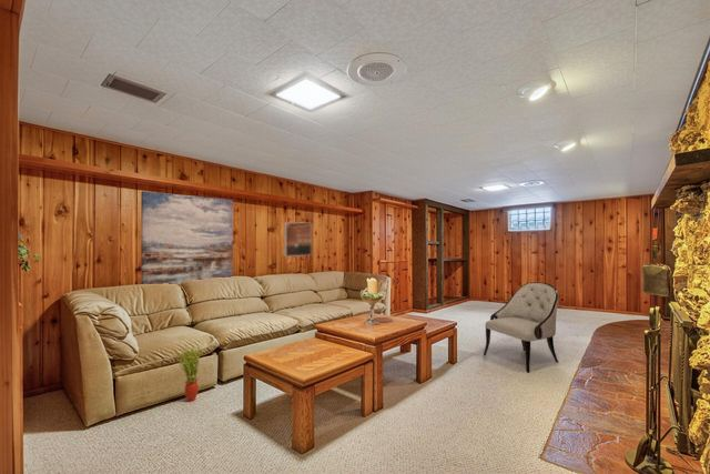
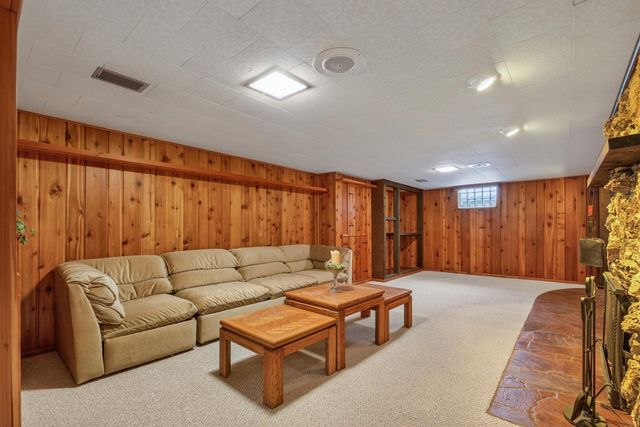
- armchair (524, 321)
- wall art (191, 240)
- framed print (298, 239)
- potted plant (190, 373)
